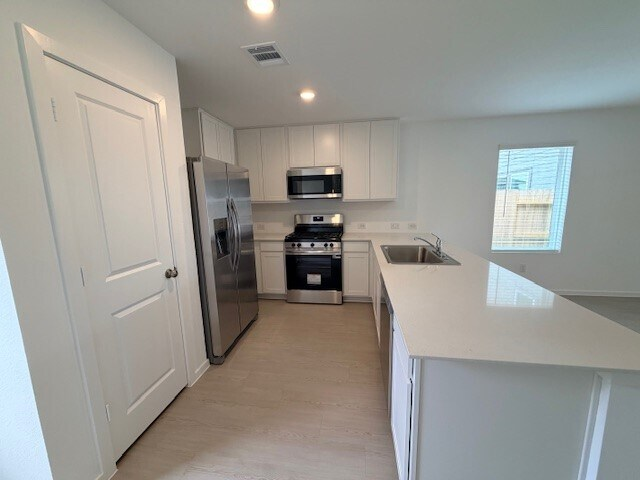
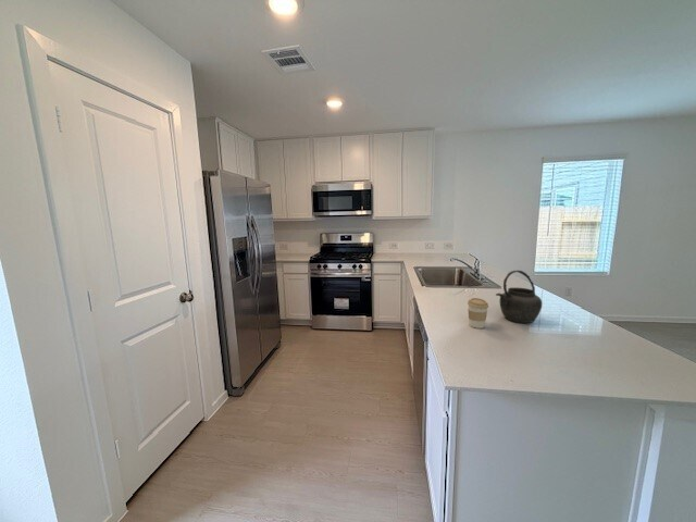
+ kettle (515, 295)
+ coffee cup (477, 312)
